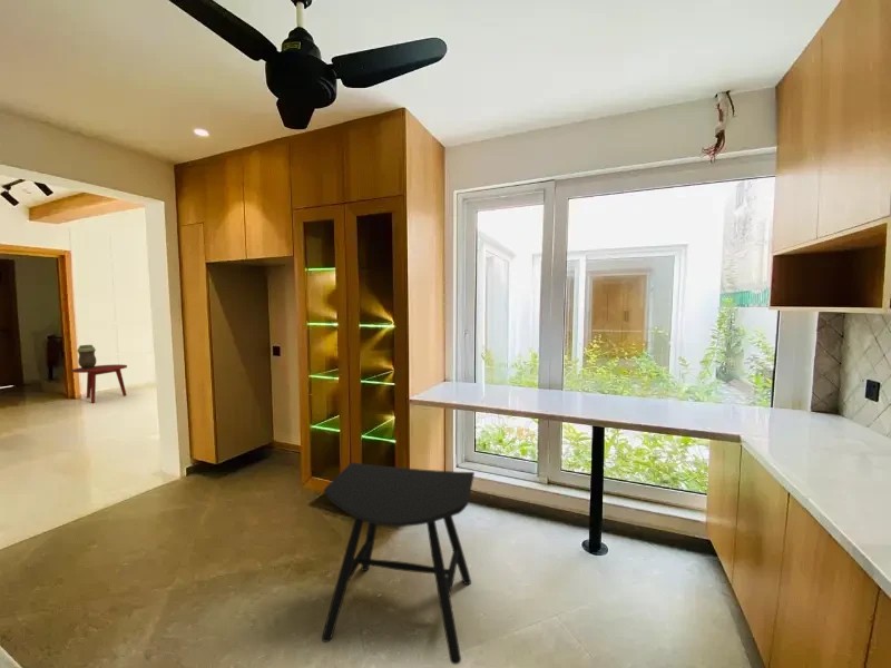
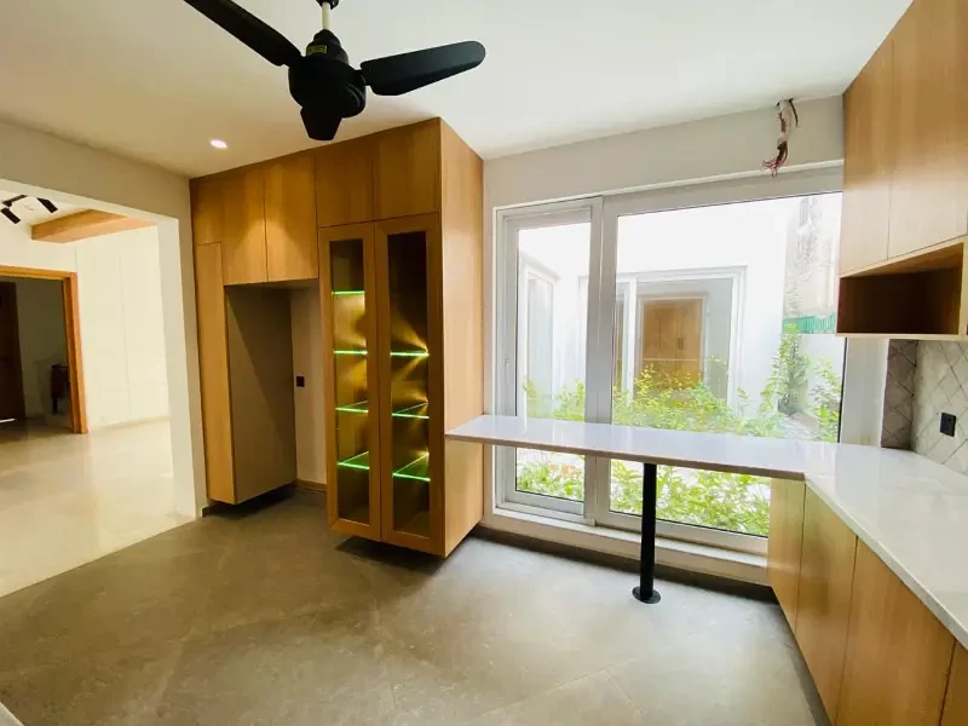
- side table (95, 383)
- decorative urn (87, 356)
- stool (399, 561)
